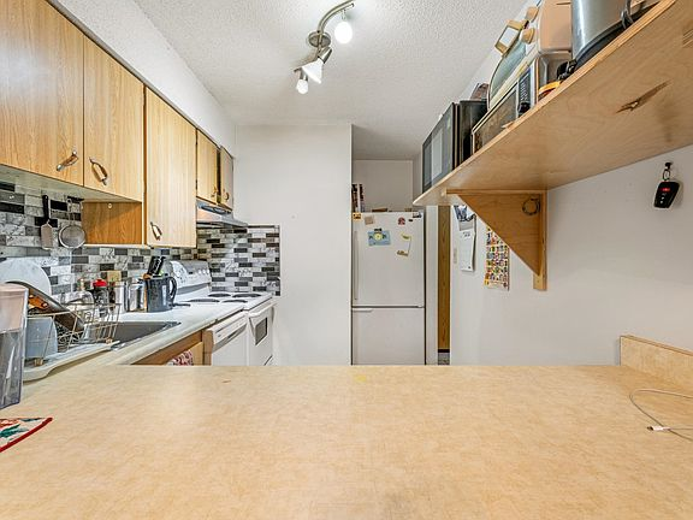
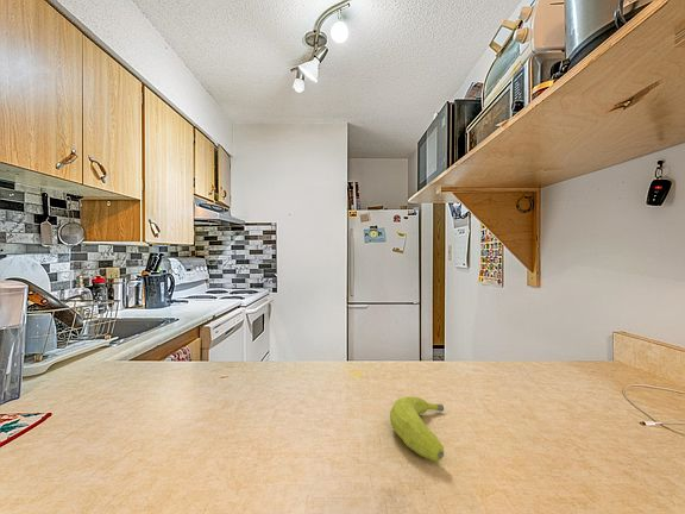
+ fruit (423, 422)
